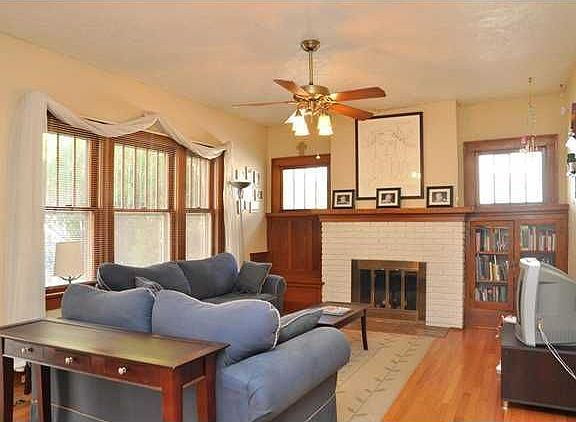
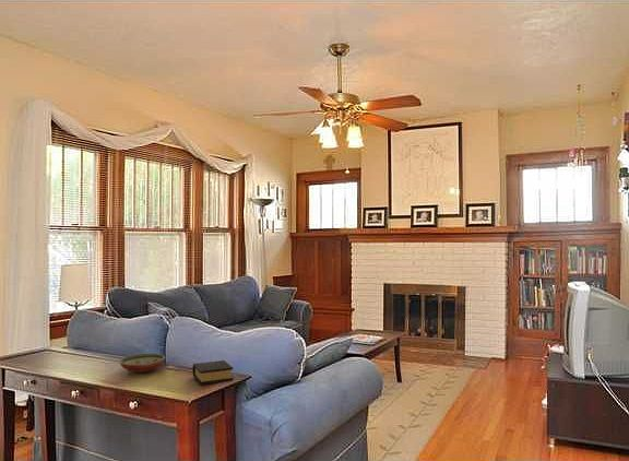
+ decorative bowl (142, 364)
+ book (212, 371)
